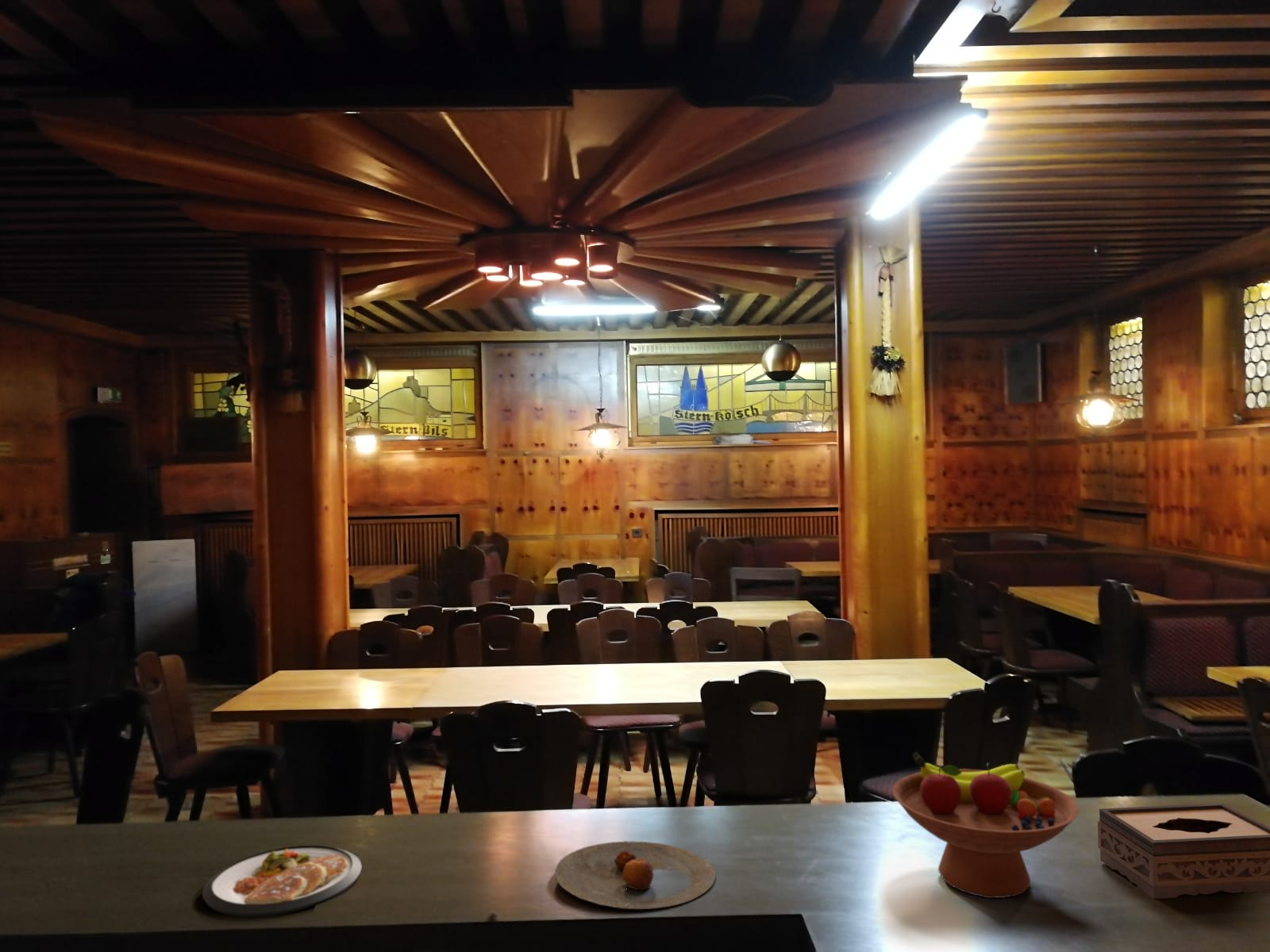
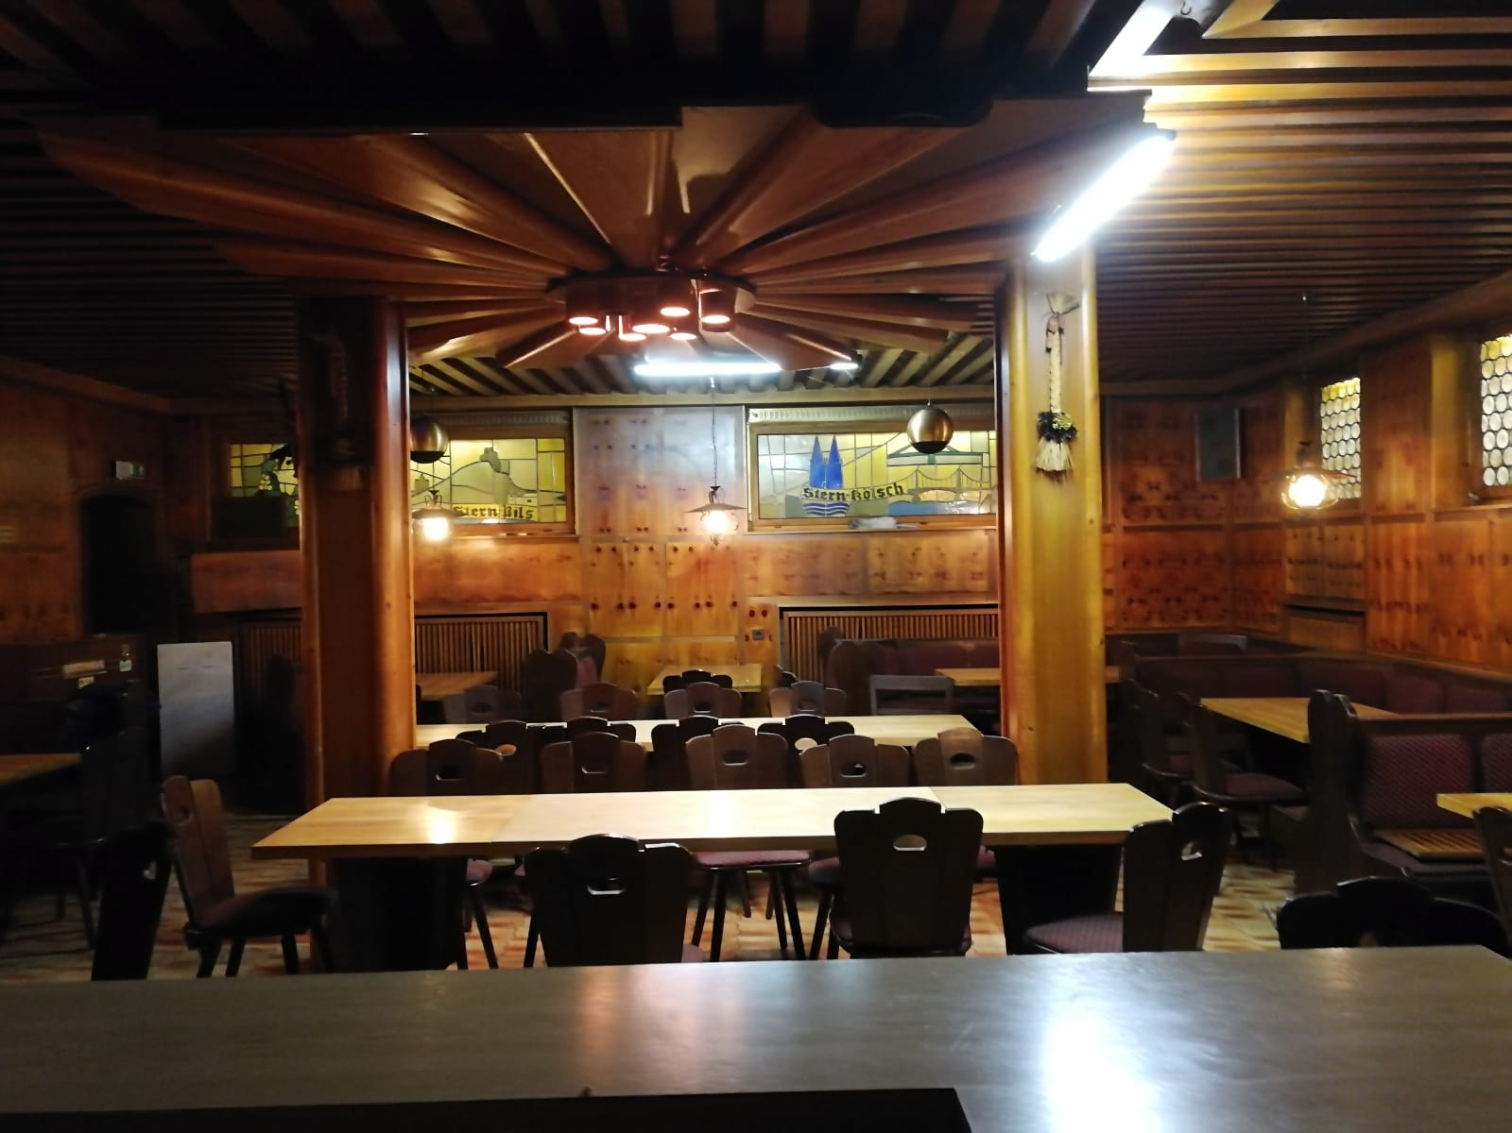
- dish (284, 873)
- plate (635, 866)
- tissue box (1189, 848)
- fruit bowl (983, 822)
